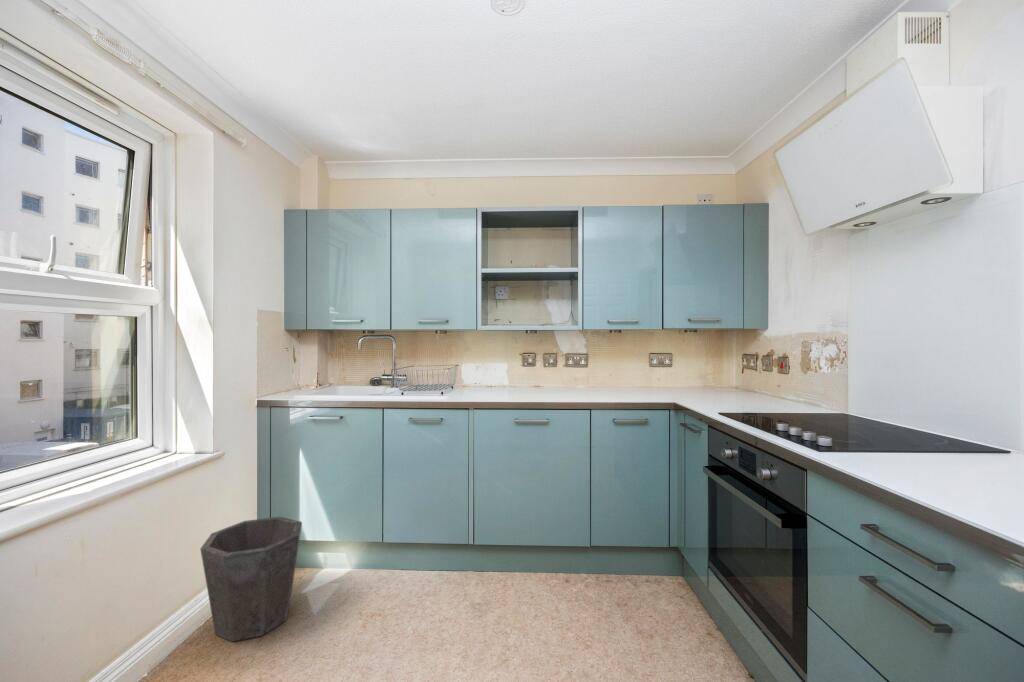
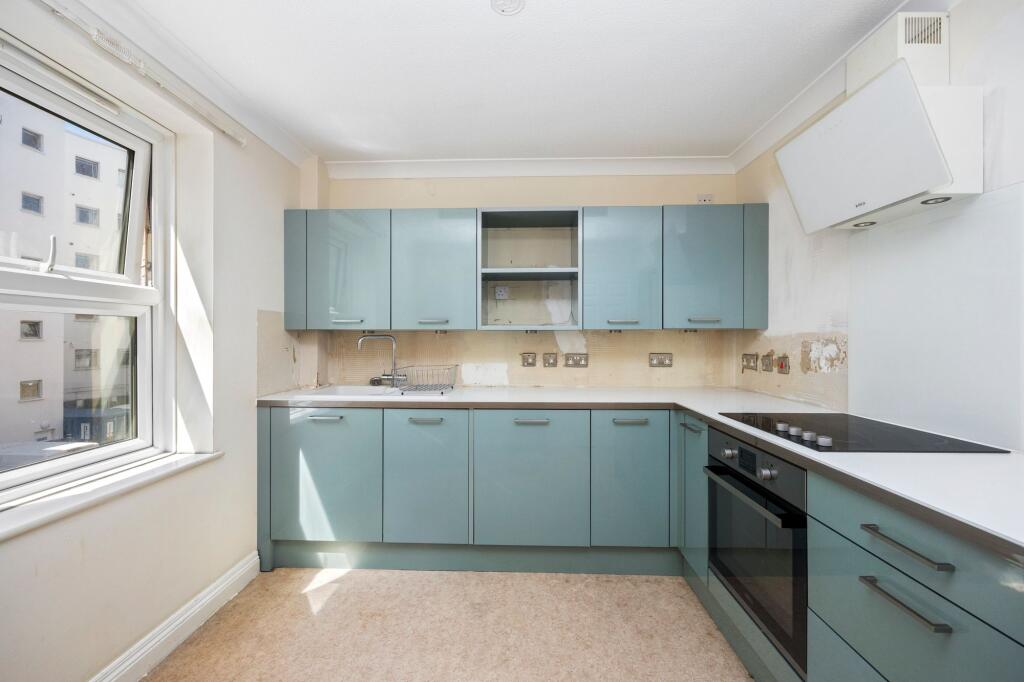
- waste bin (254, 576)
